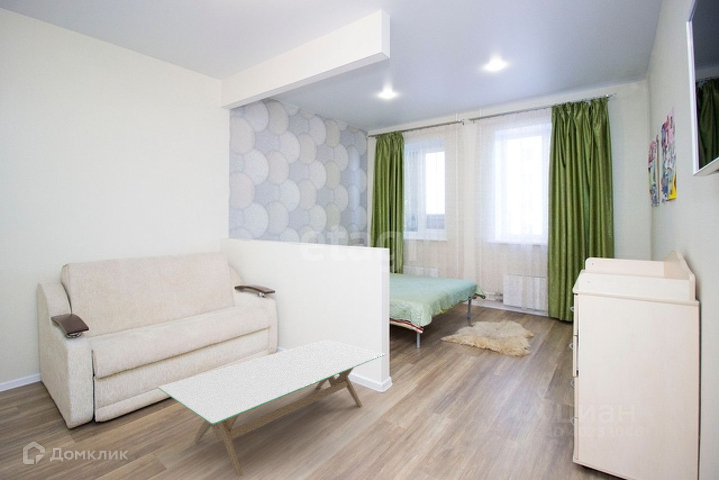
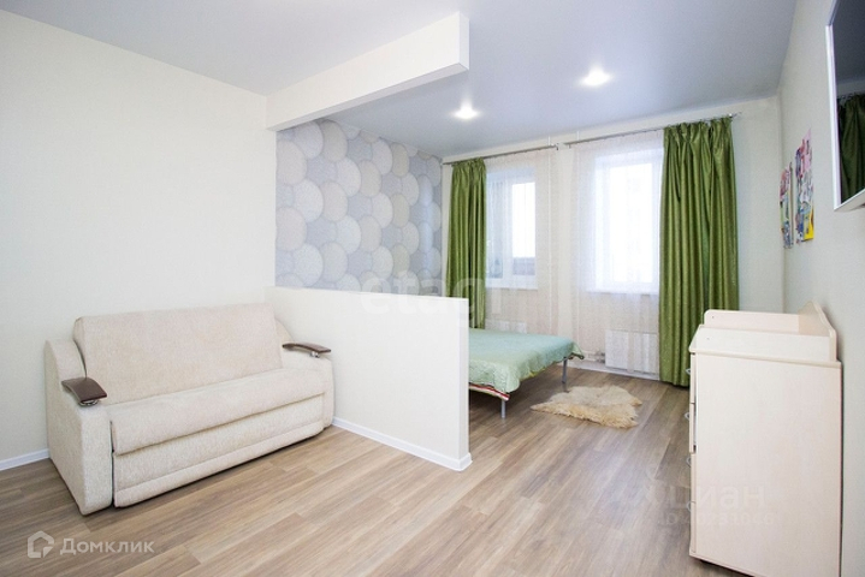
- coffee table (286, 394)
